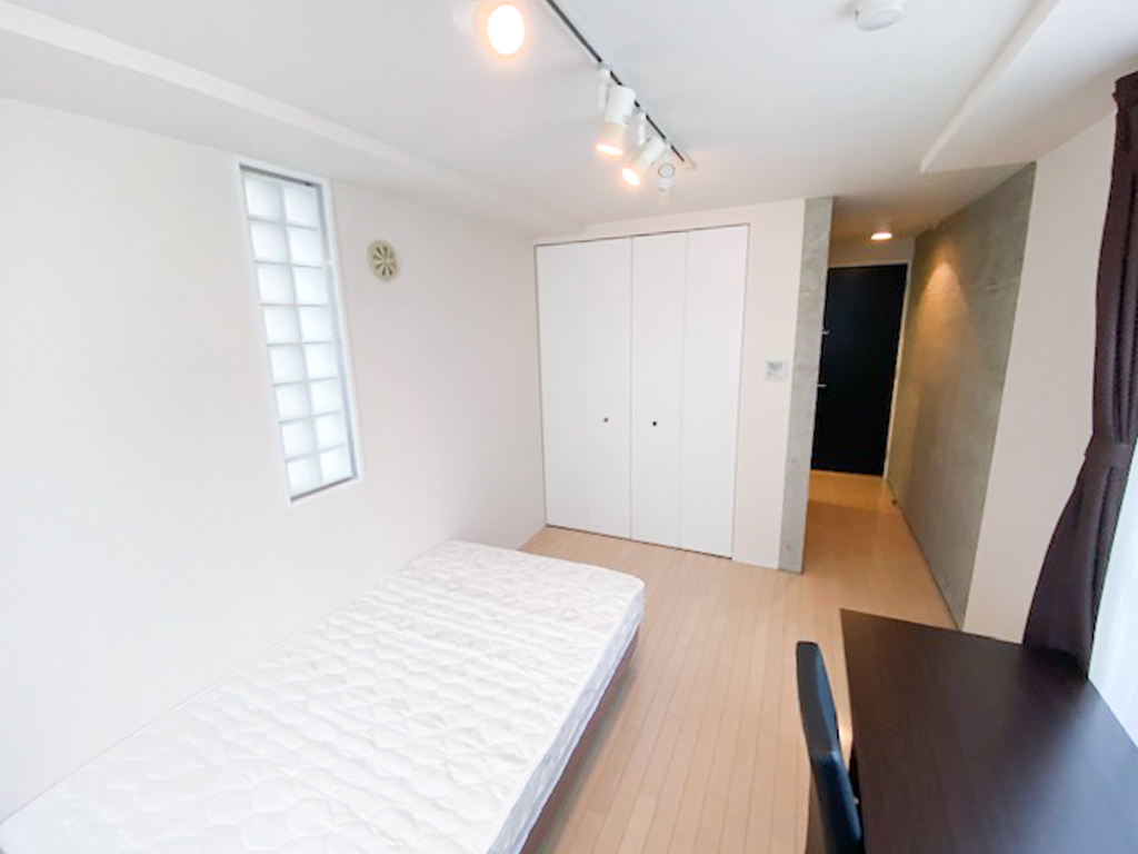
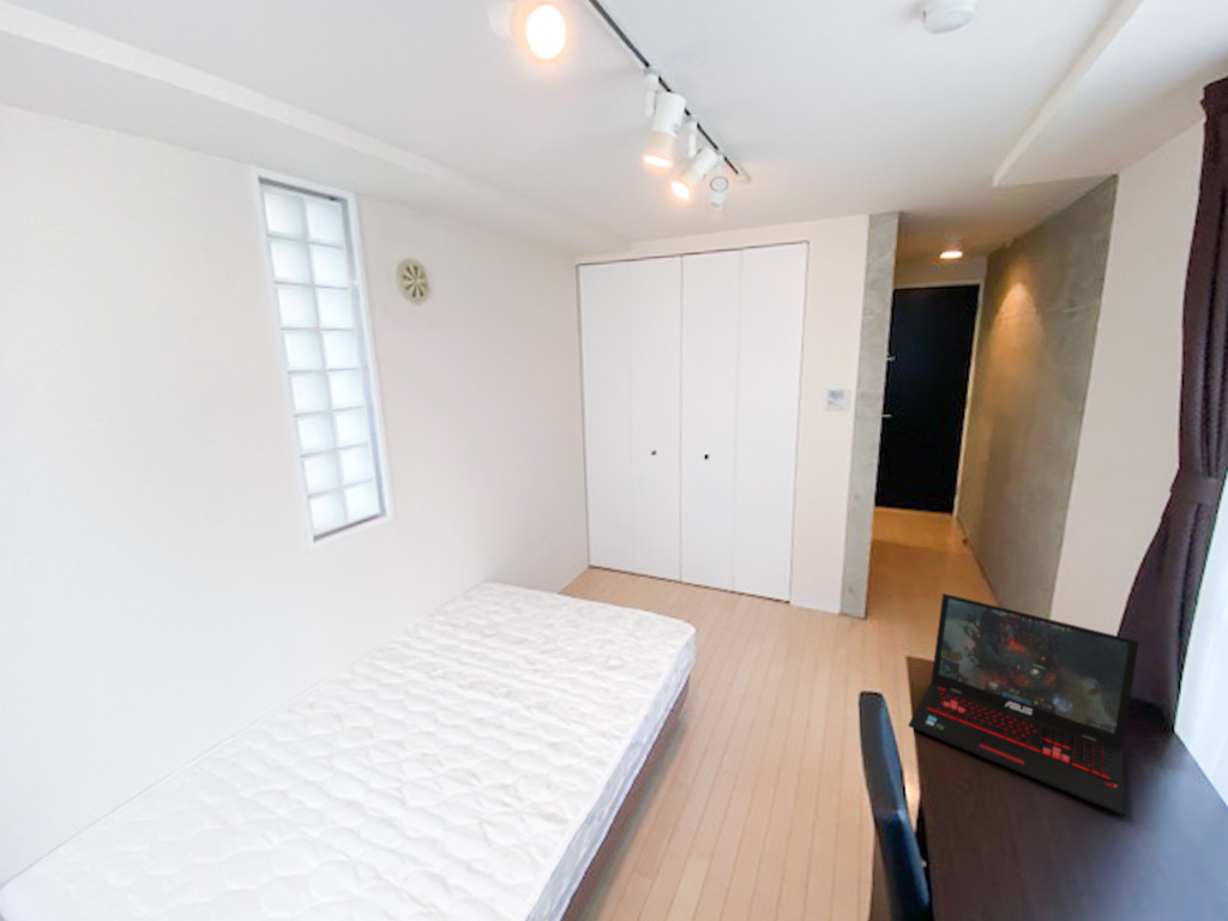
+ laptop (1018, 687)
